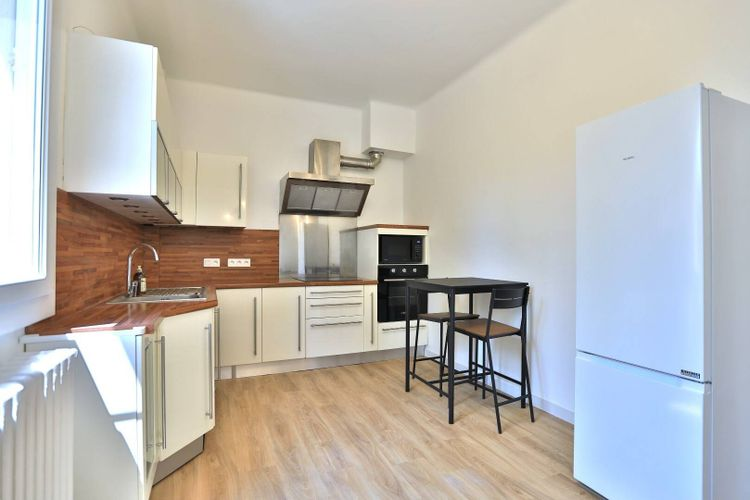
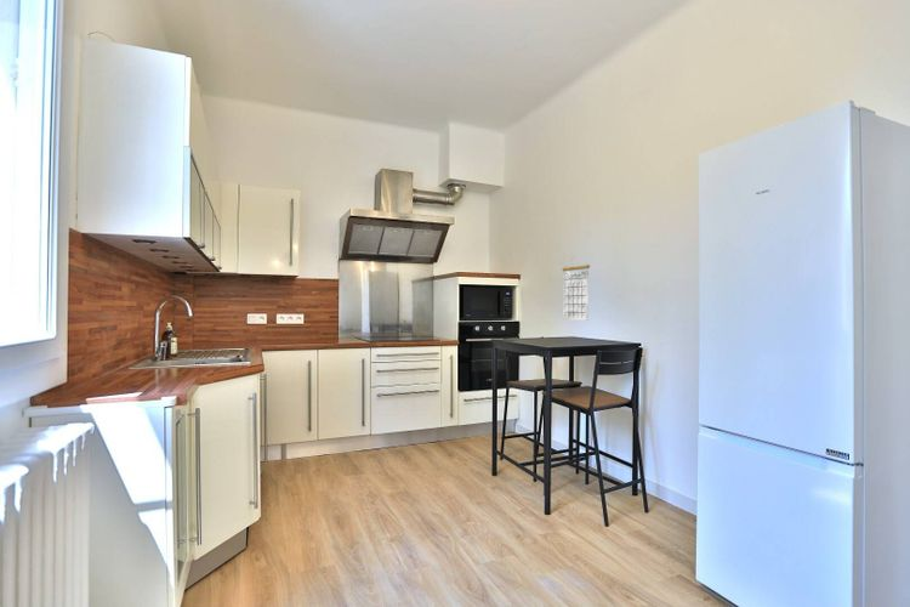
+ calendar (575, 287)
